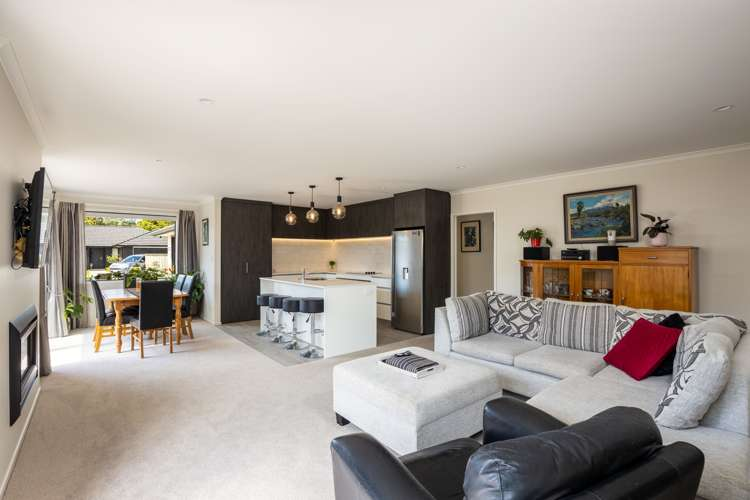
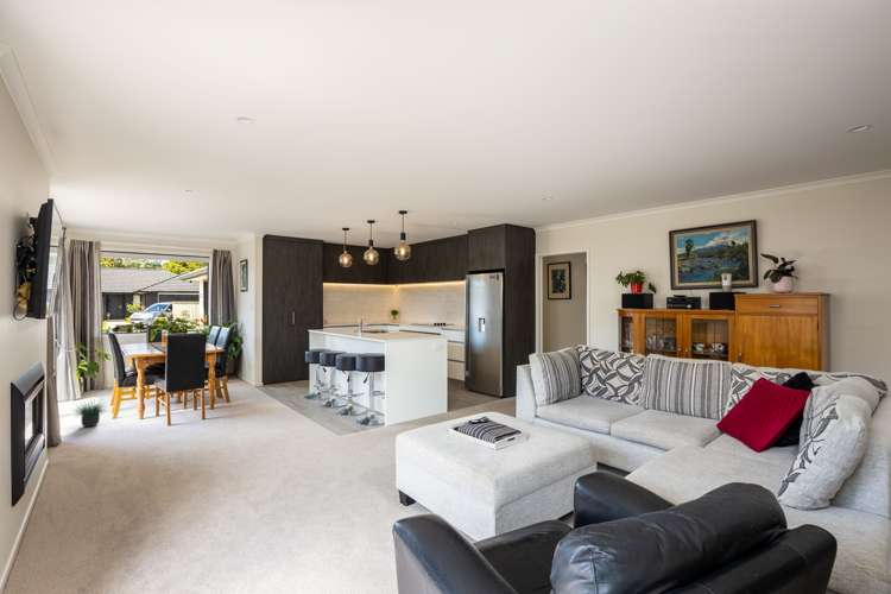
+ potted plant (90, 410)
